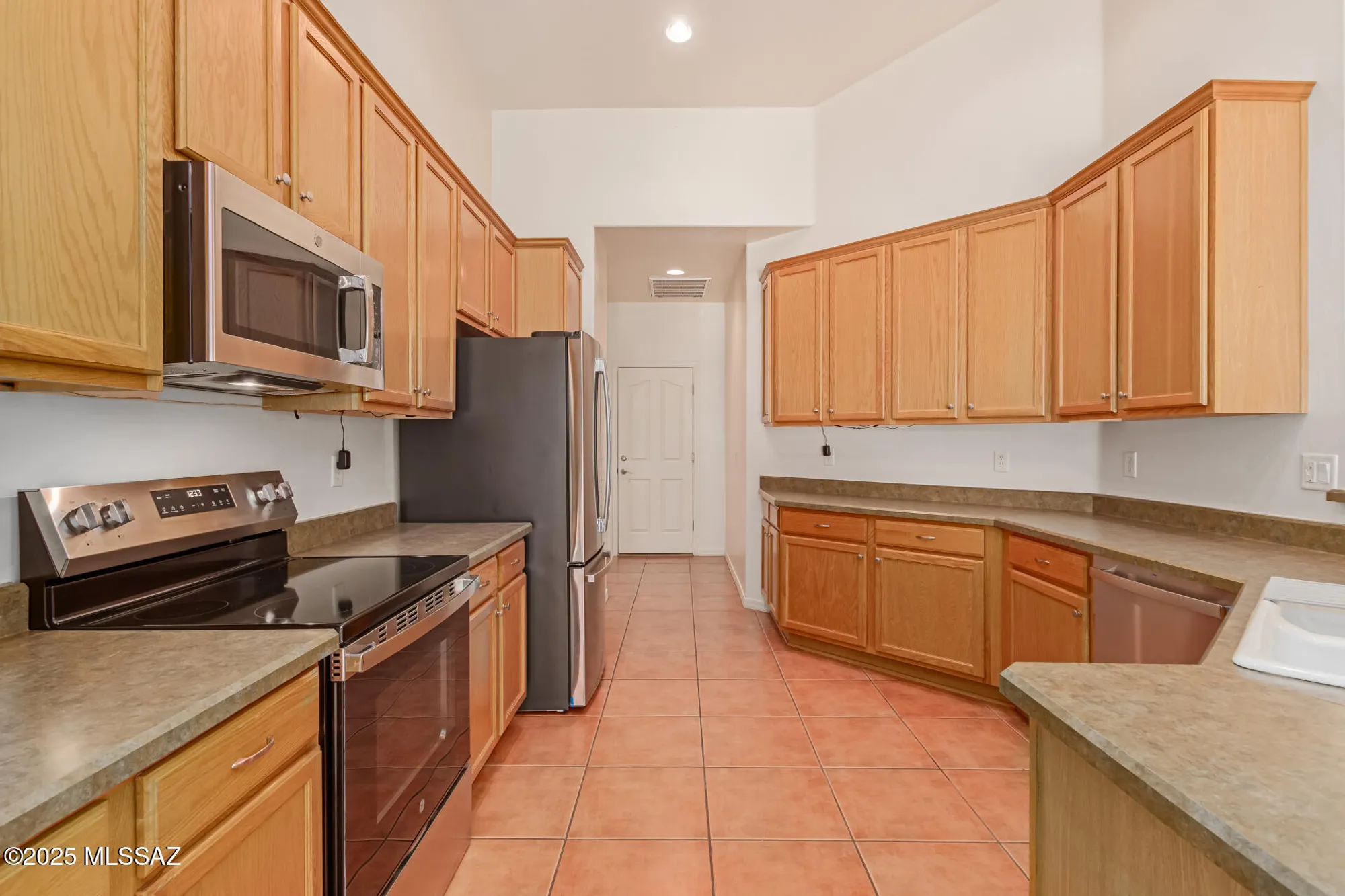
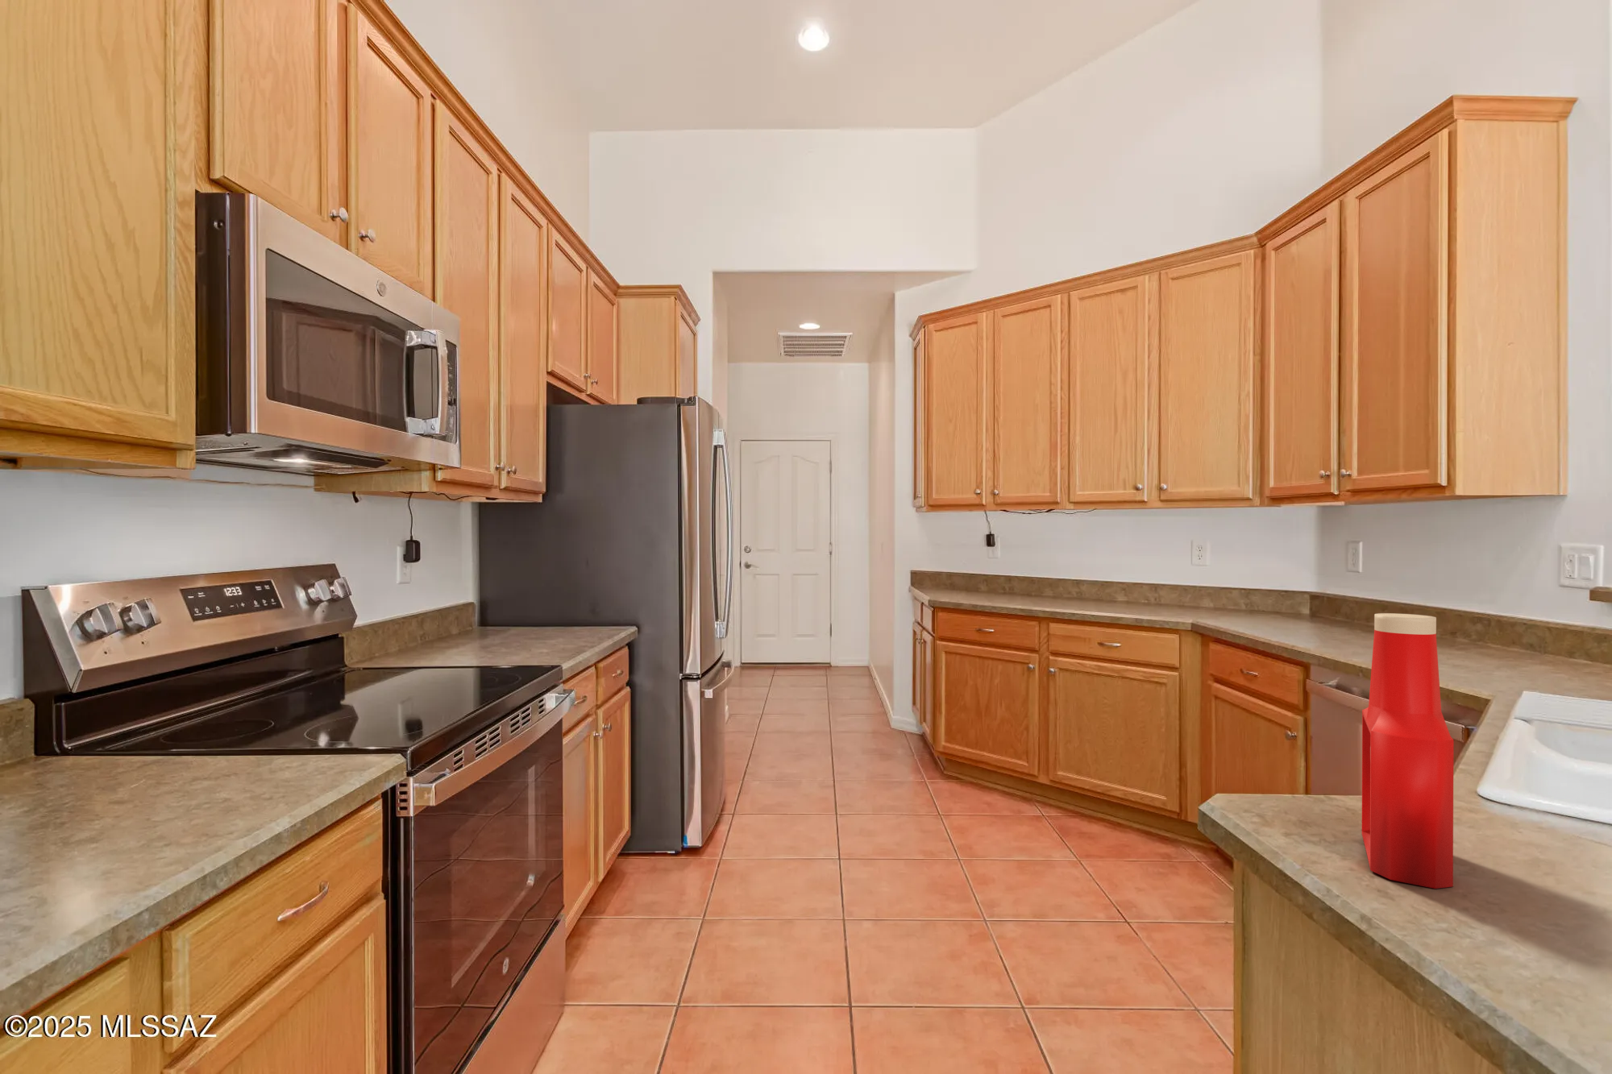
+ soap bottle (1403, 736)
